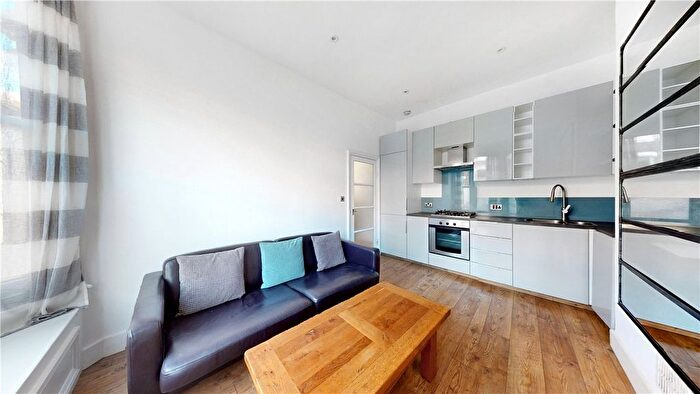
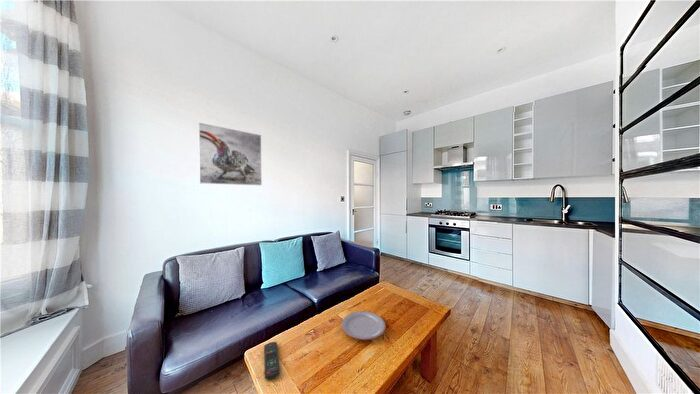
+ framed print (232, 157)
+ plate (363, 325)
+ remote control (271, 358)
